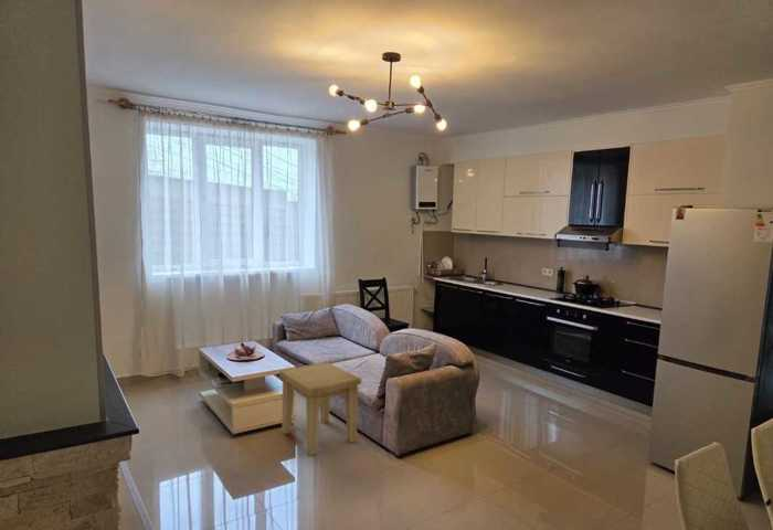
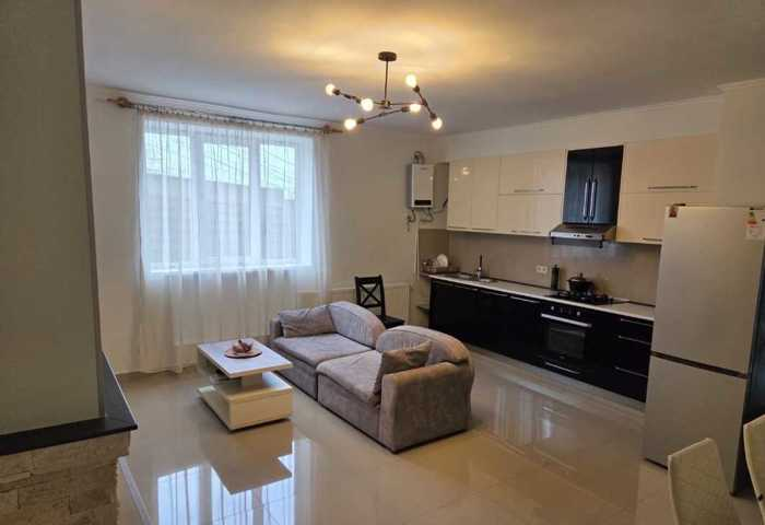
- side table (318, 405)
